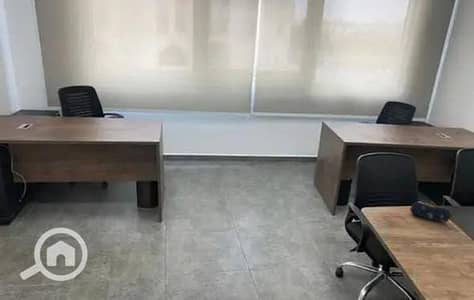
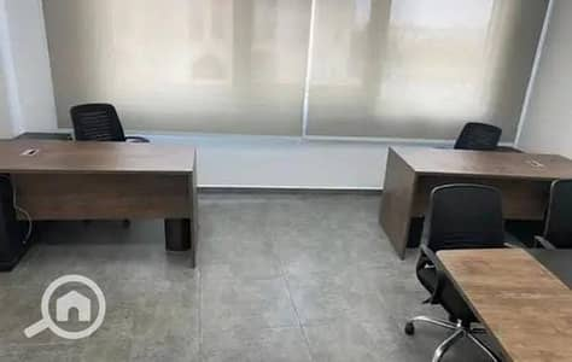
- pencil case (429, 212)
